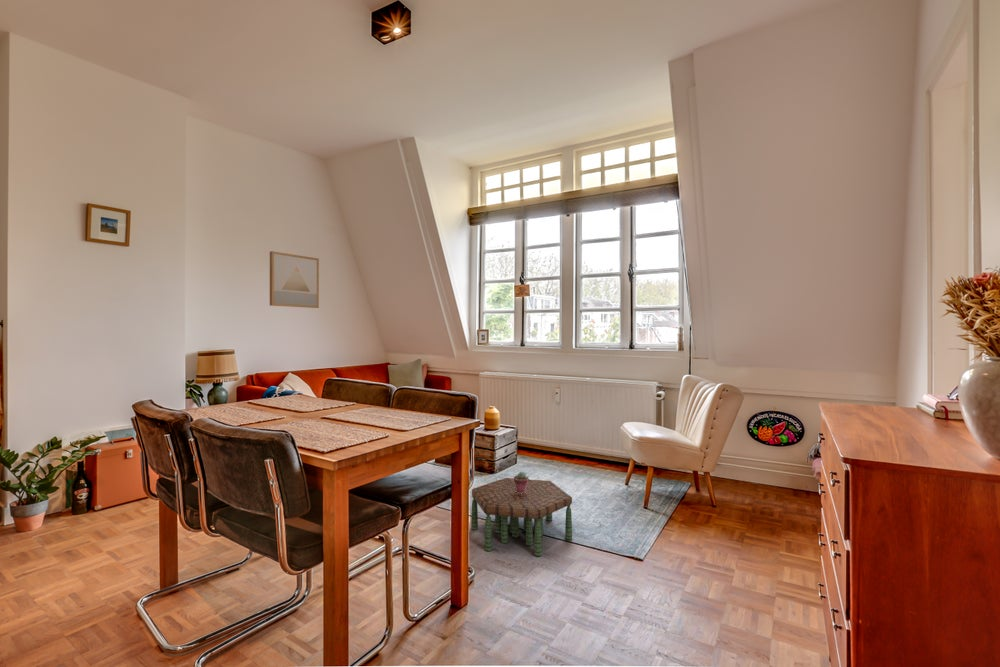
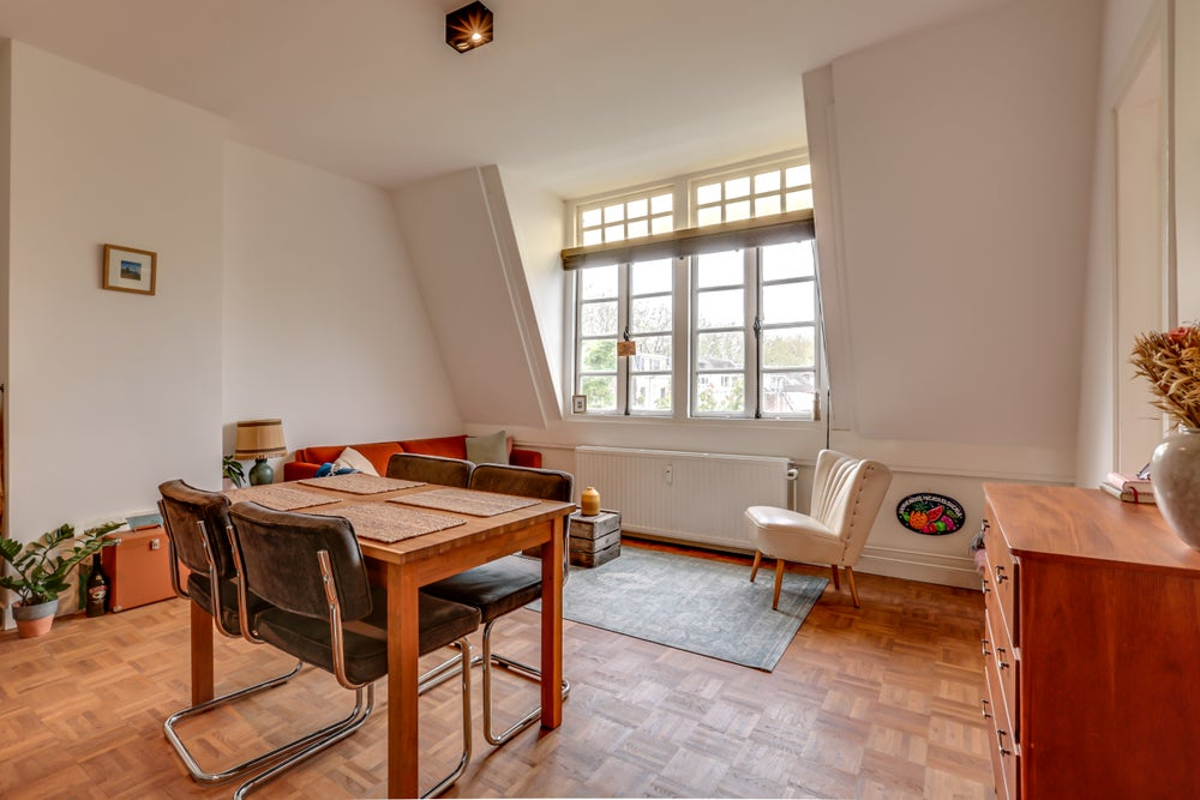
- wall art (295, 281)
- side table (520, 512)
- potted succulent (521, 481)
